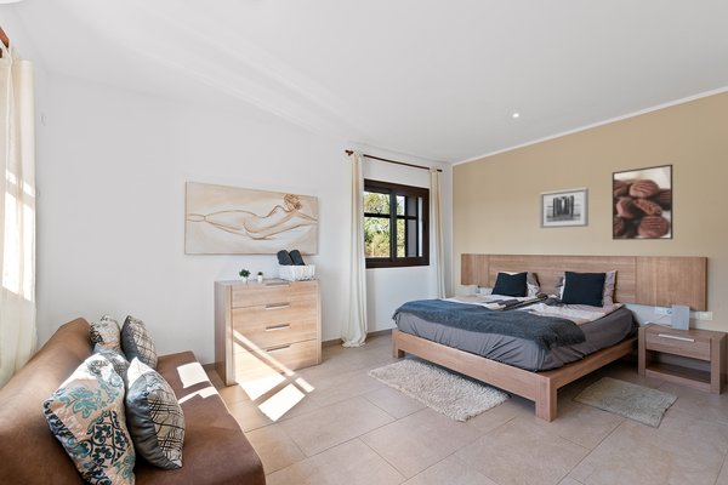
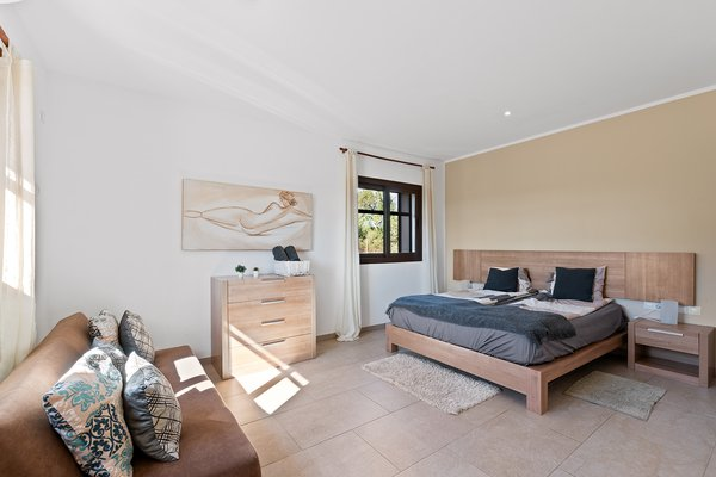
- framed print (641, 204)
- wall art (562, 209)
